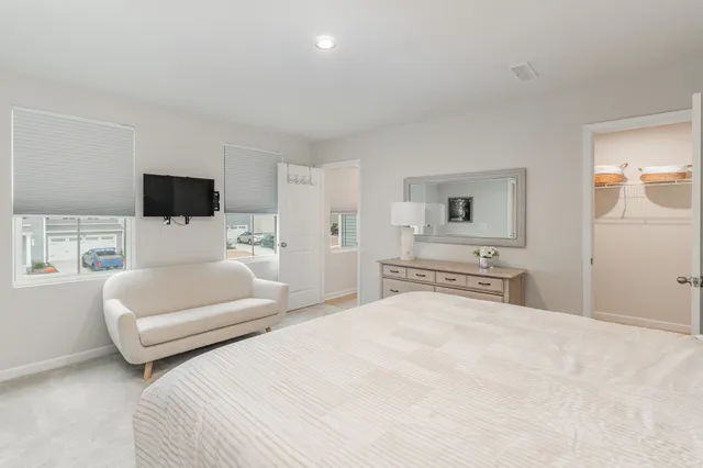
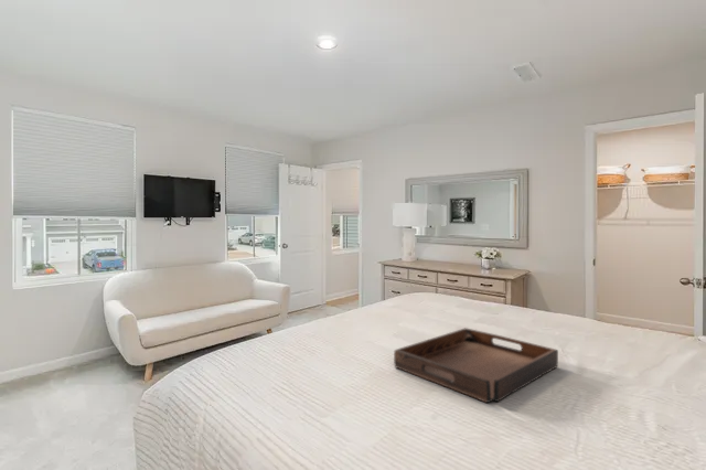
+ serving tray (475, 357)
